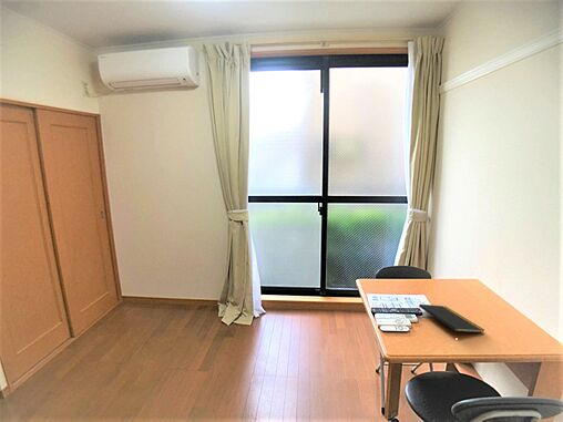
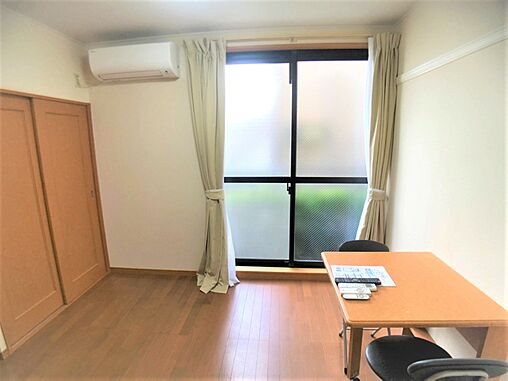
- notepad (449, 317)
